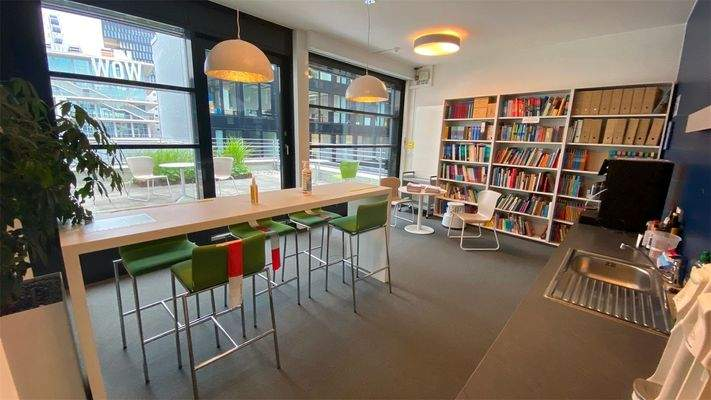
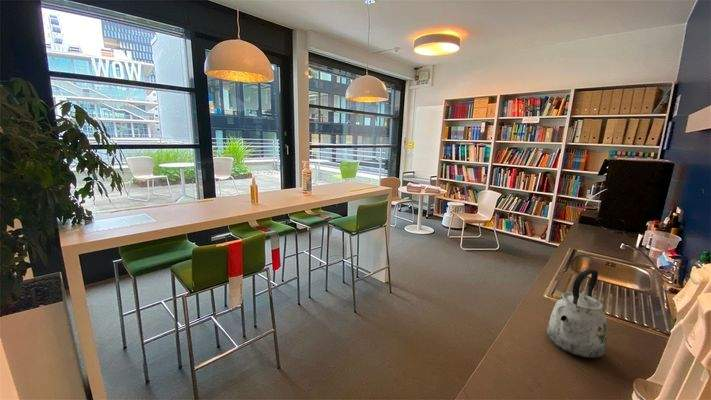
+ kettle (576, 312)
